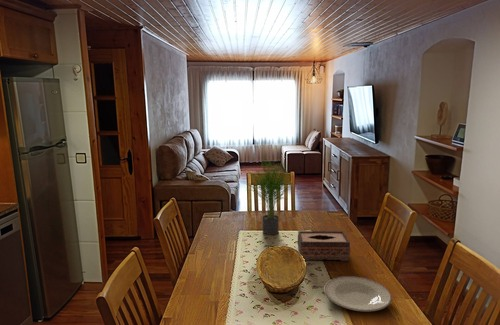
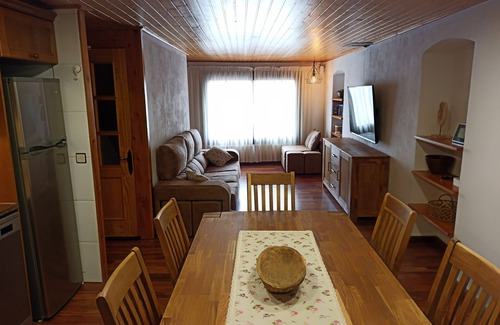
- potted plant (266, 193)
- plate (356, 295)
- tissue box (322, 245)
